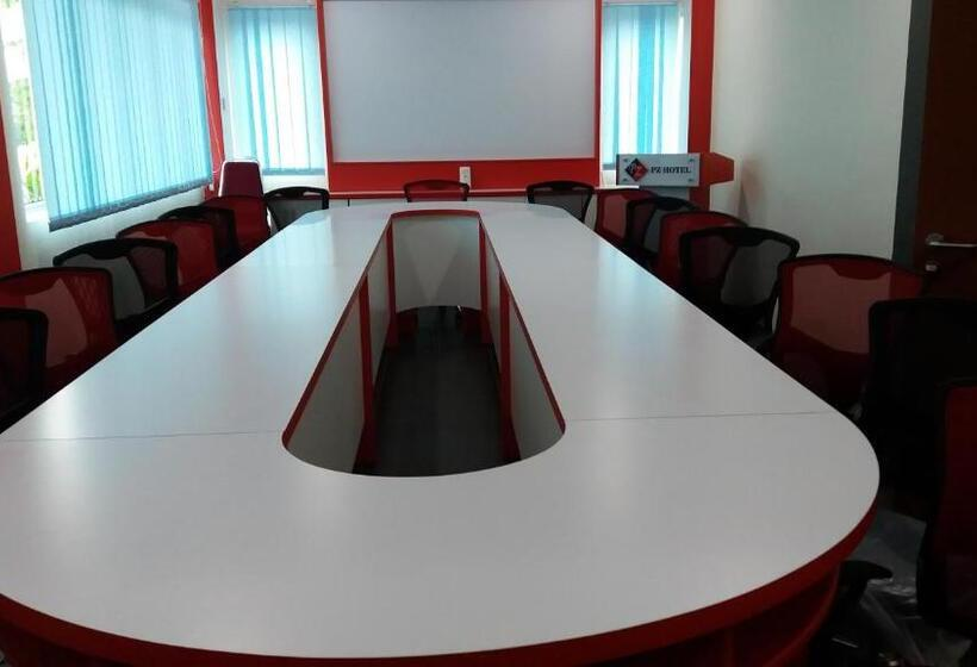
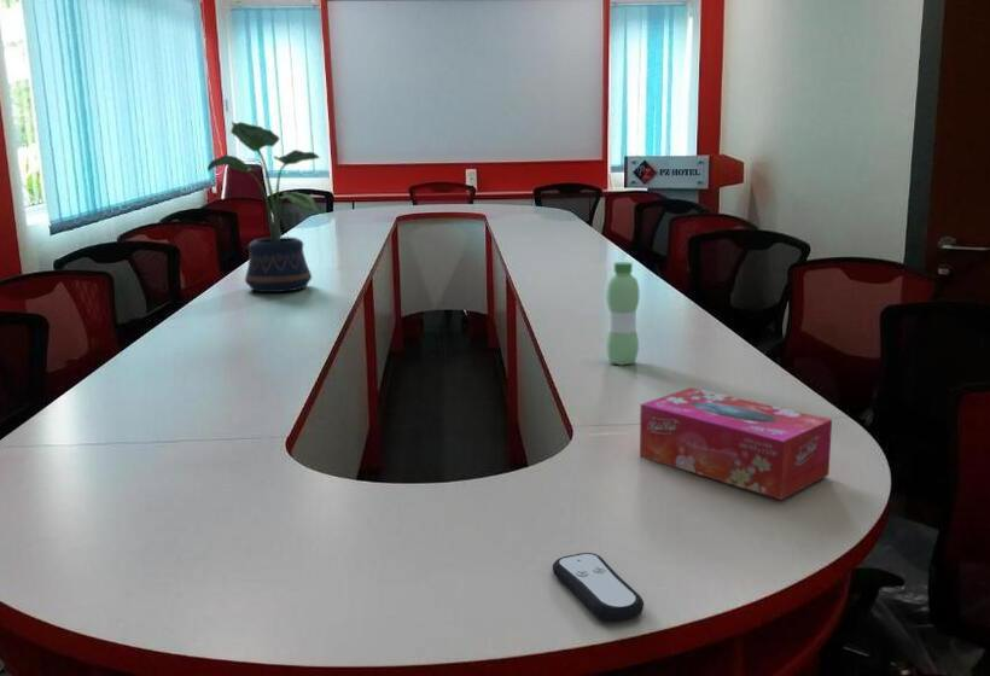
+ water bottle (622, 313)
+ tissue box (732, 438)
+ remote control (598, 584)
+ potted plant (267, 206)
